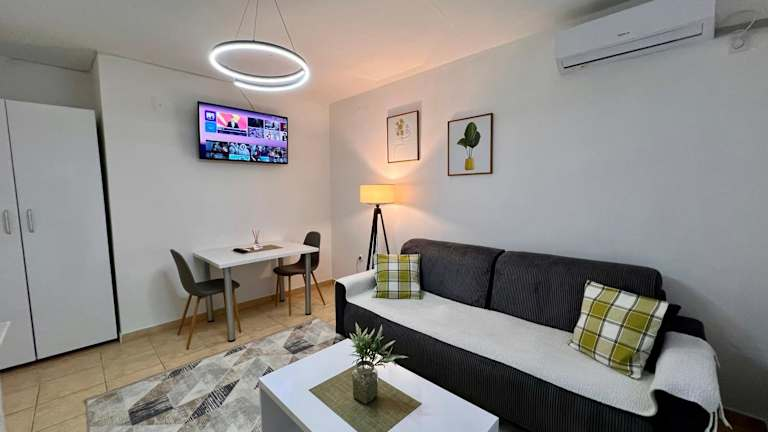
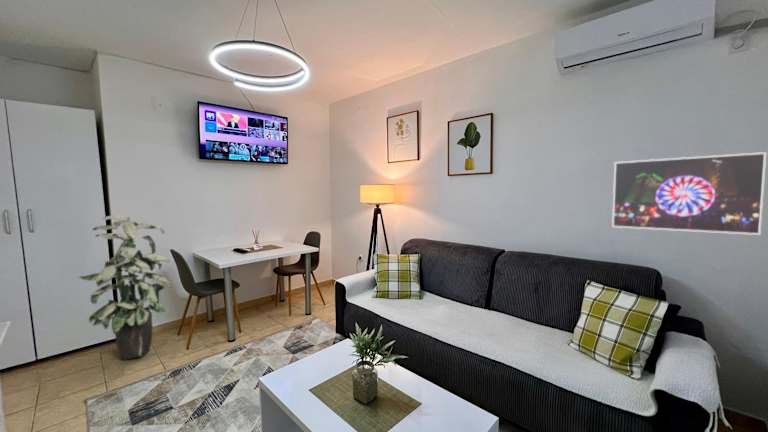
+ indoor plant (127, 285)
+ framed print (679, 194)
